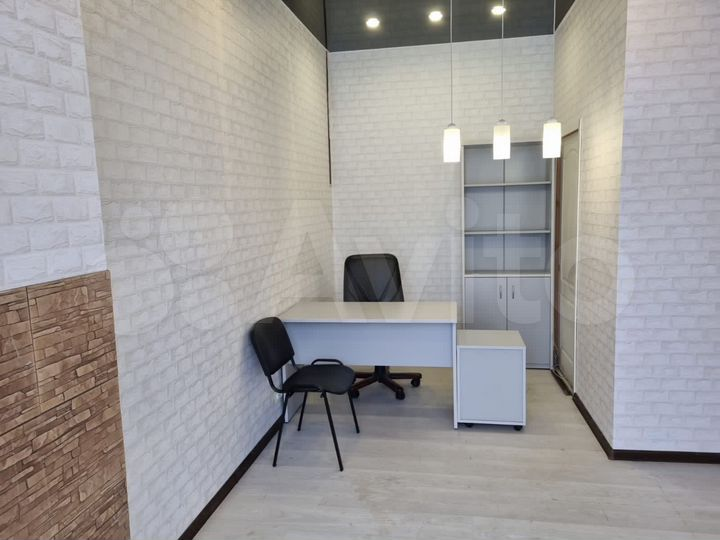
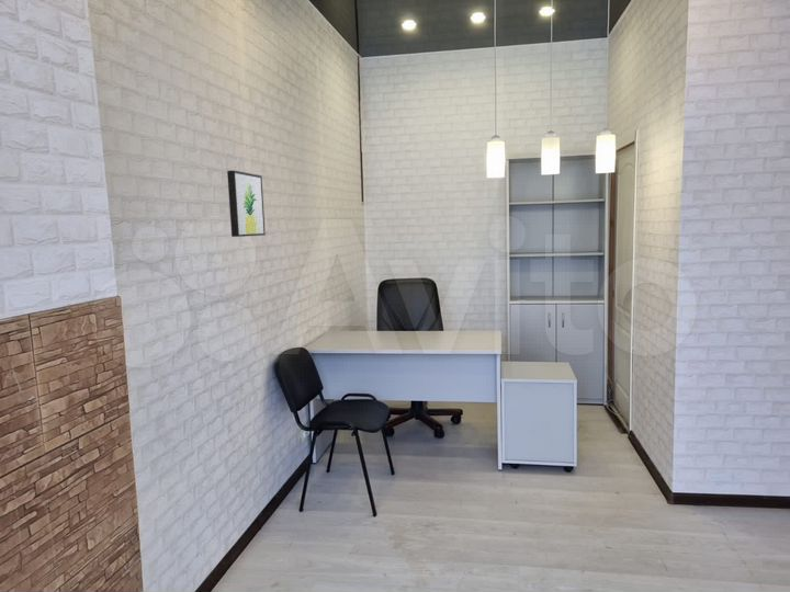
+ wall art (247, 204)
